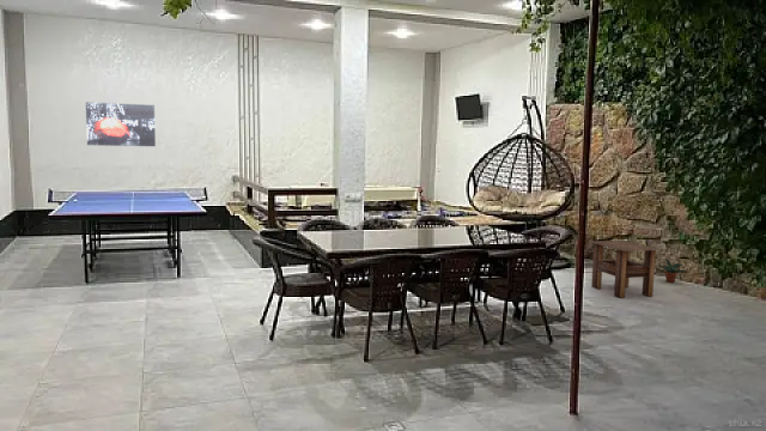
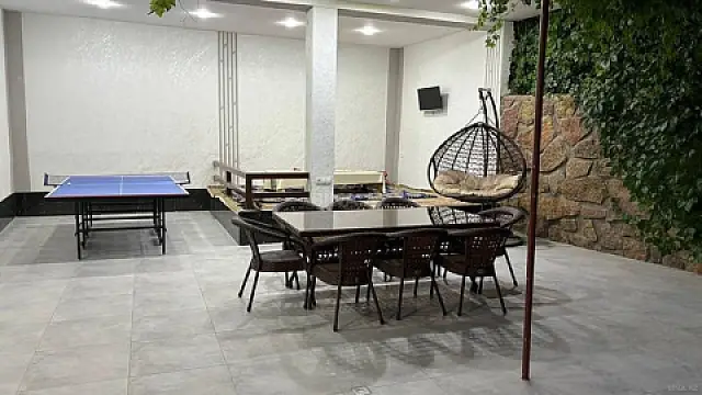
- potted plant (670, 271)
- side table (622, 268)
- wall art (121, 125)
